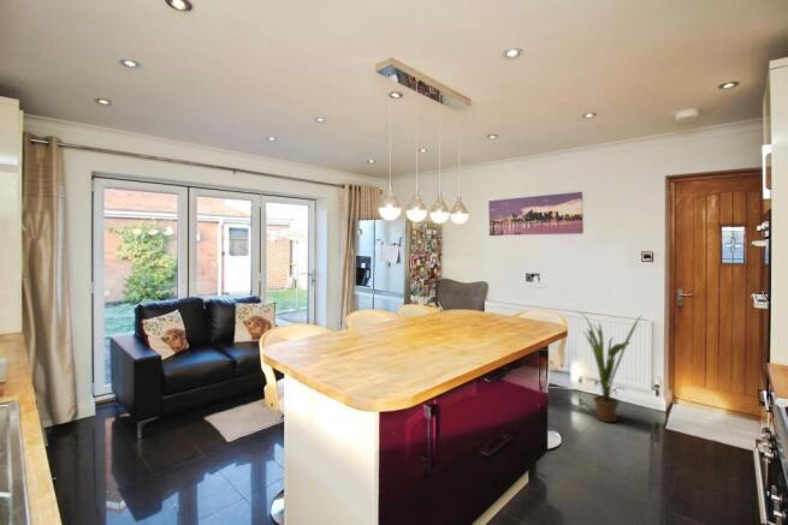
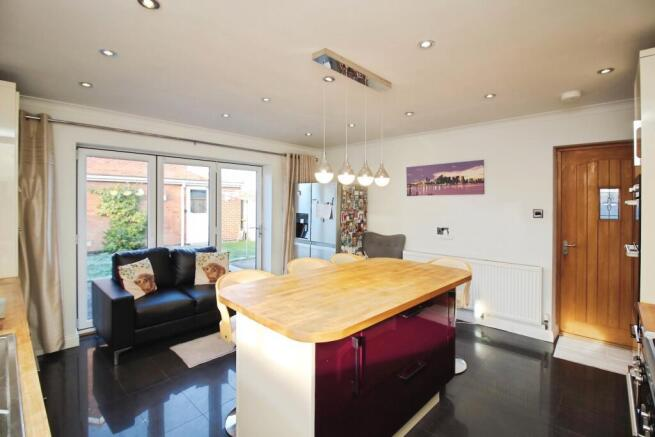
- house plant (599, 365)
